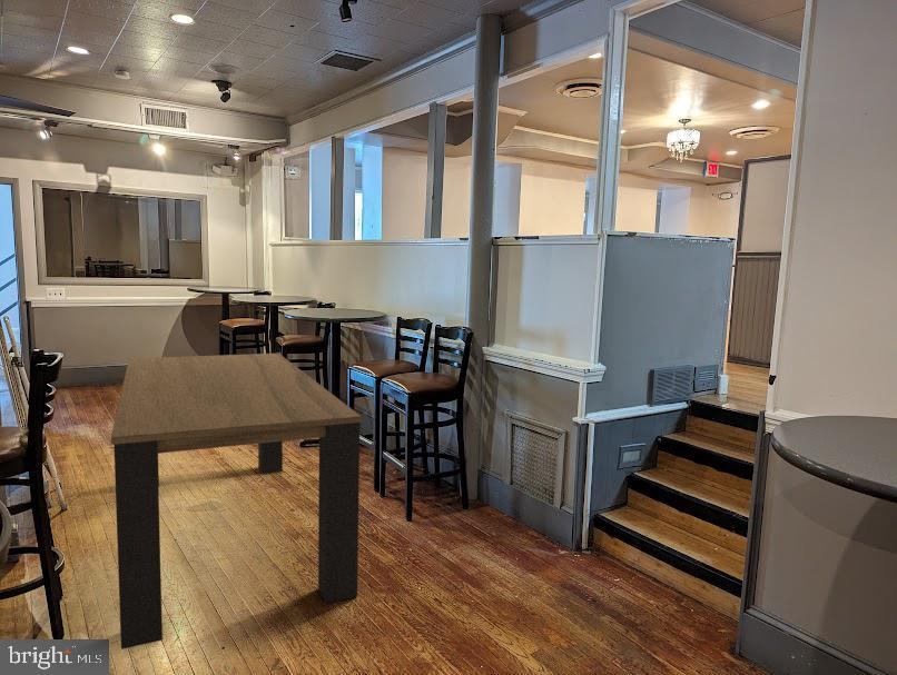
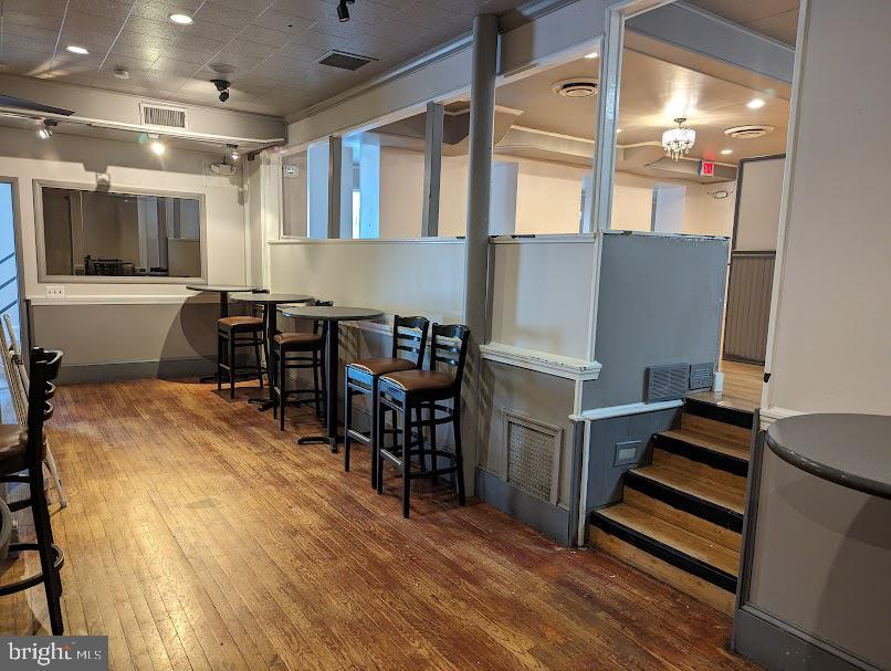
- dining table (223, 446)
